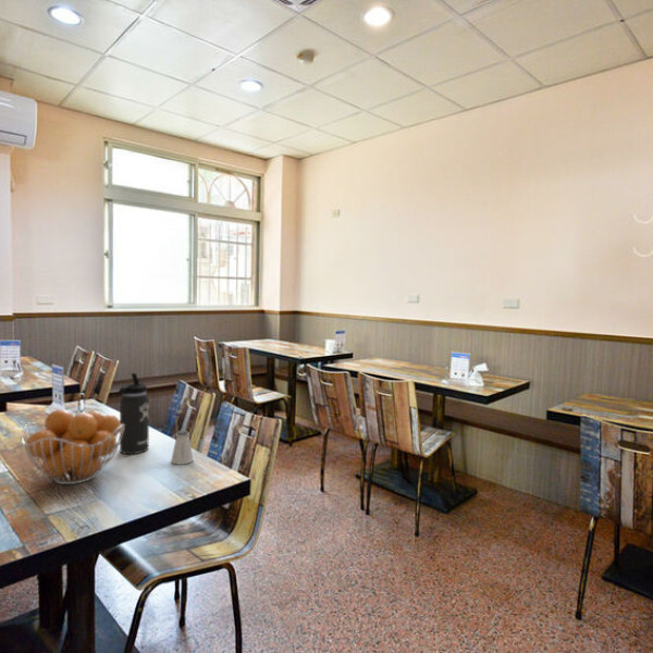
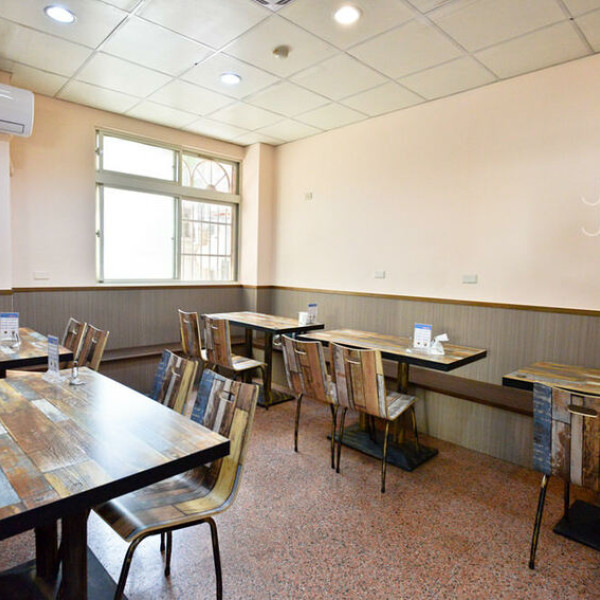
- thermos bottle (132, 411)
- saltshaker (182, 445)
- fruit basket (75, 444)
